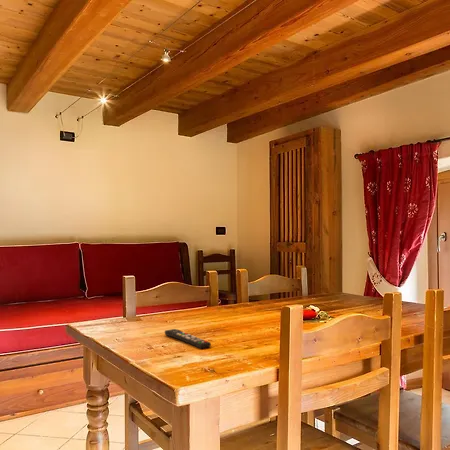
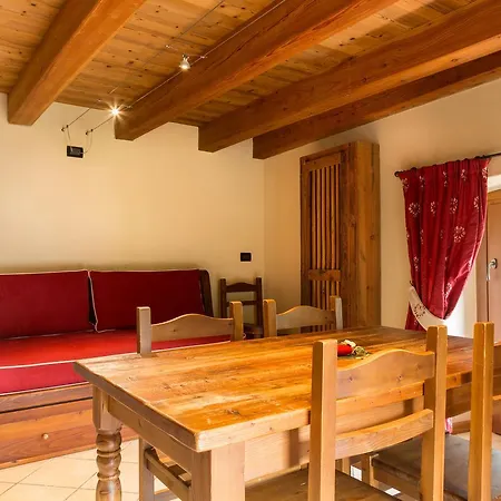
- remote control (186, 337)
